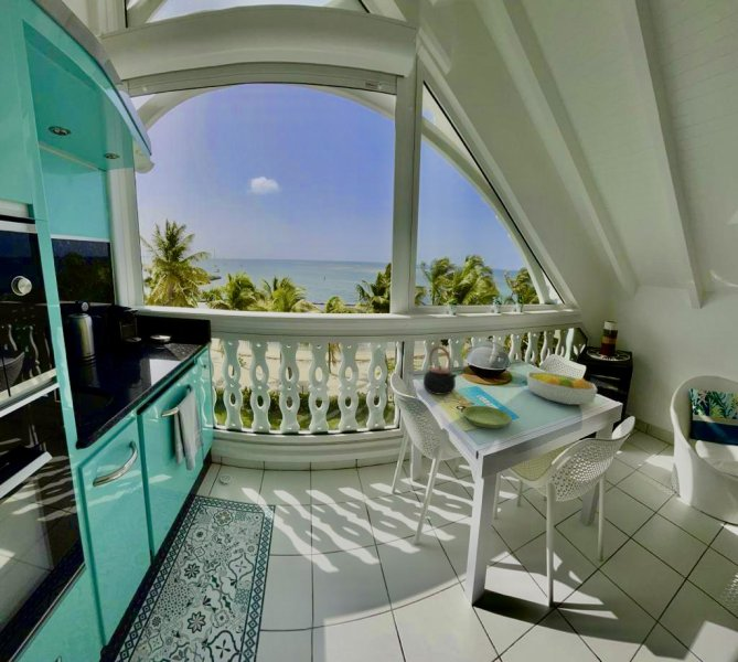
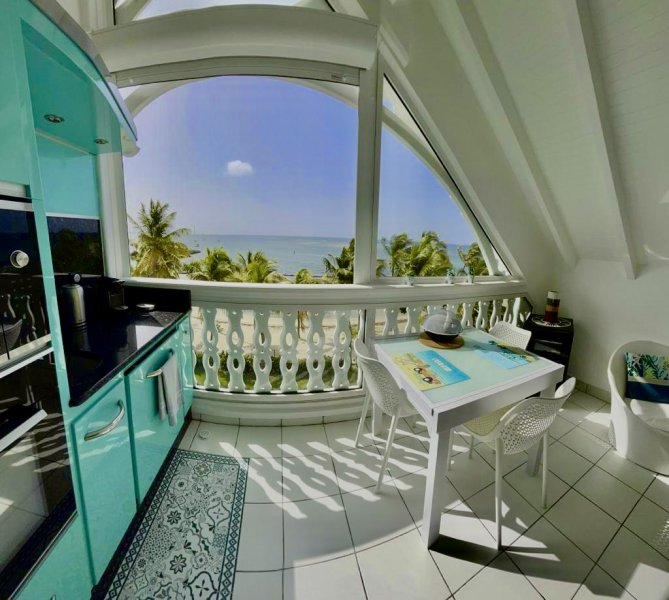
- teapot (441, 369)
- fruit bowl (558, 384)
- saucer (485, 417)
